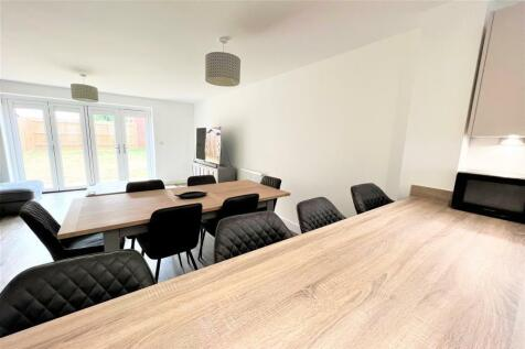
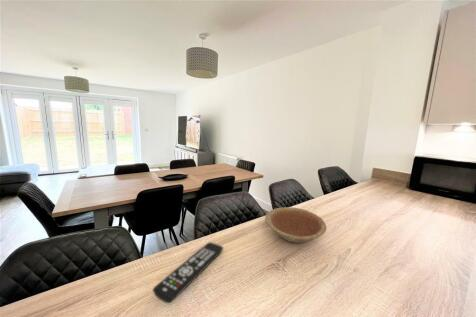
+ bowl (294, 227)
+ remote control (193, 267)
